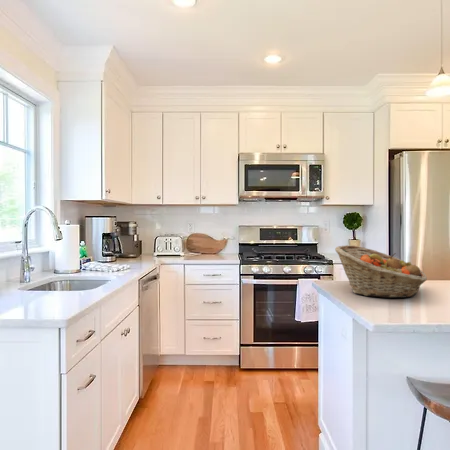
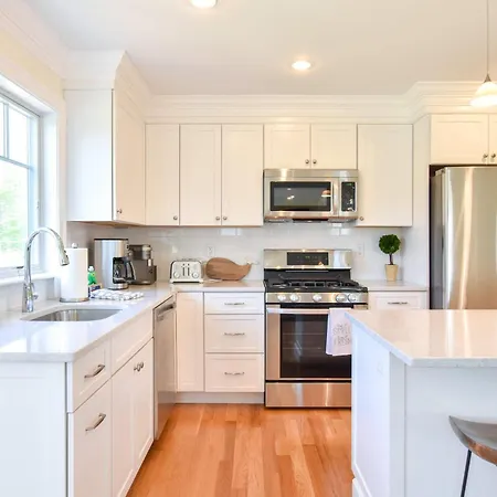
- fruit basket (379, 269)
